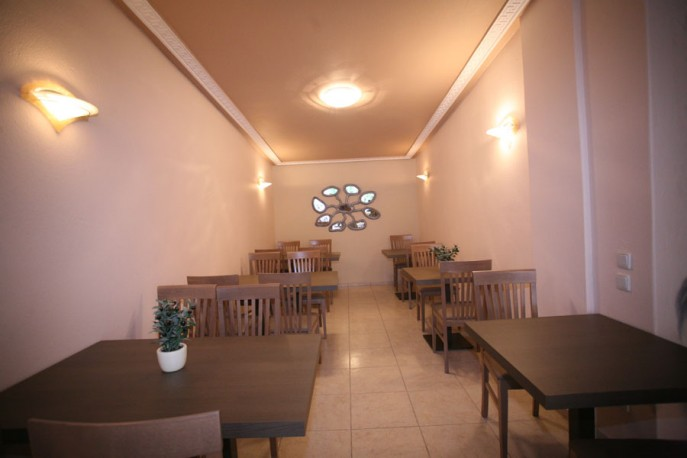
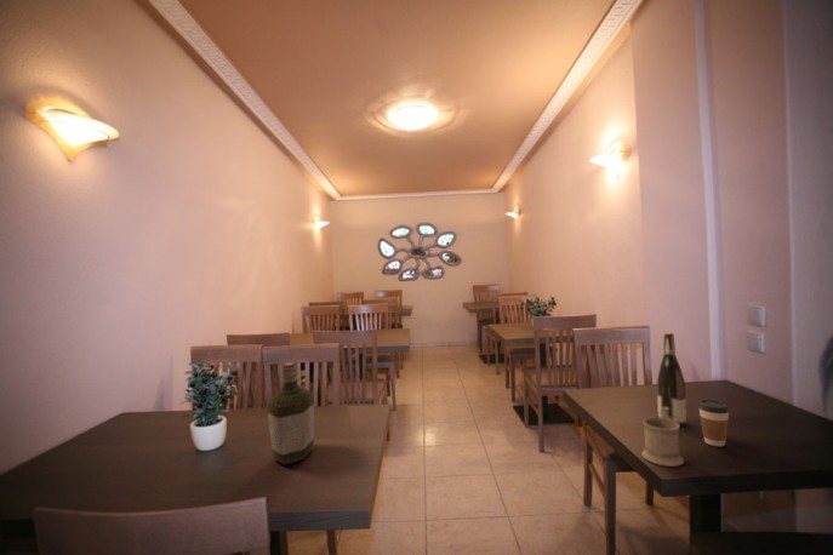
+ coffee cup (713, 423)
+ mug (662, 433)
+ bottle (291, 408)
+ wine bottle (671, 377)
